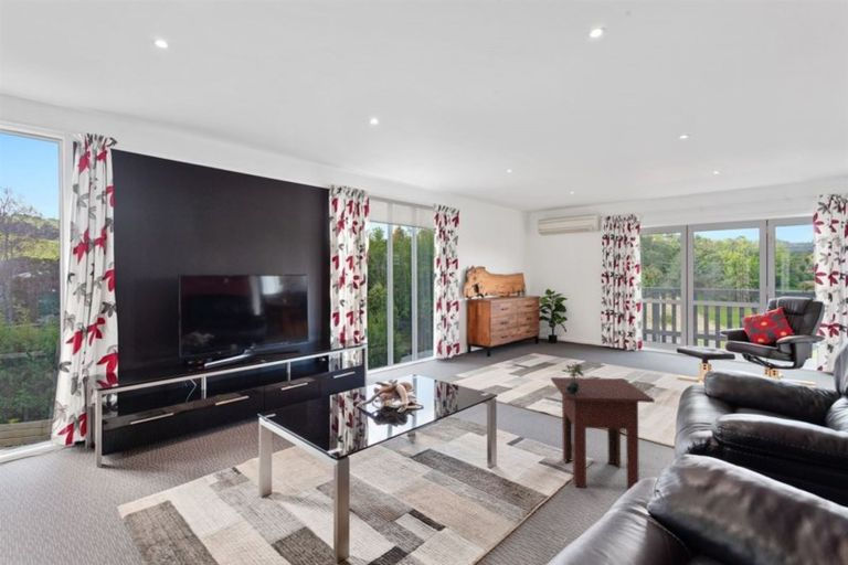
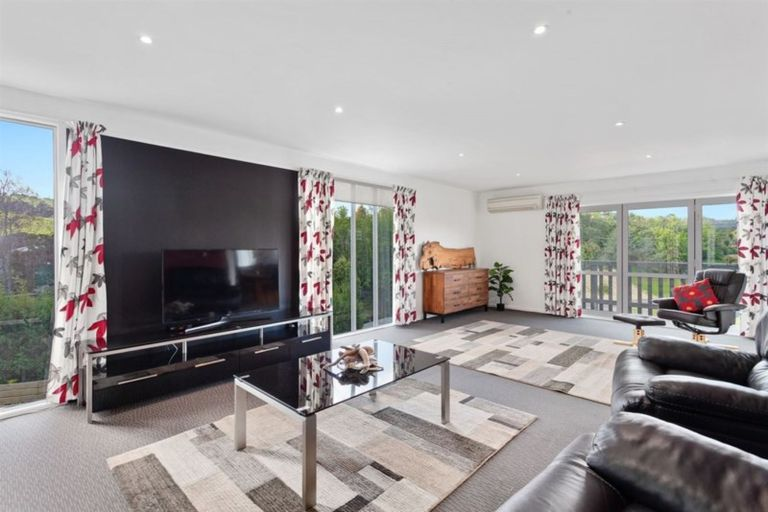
- succulent plant (573, 377)
- side table (597, 427)
